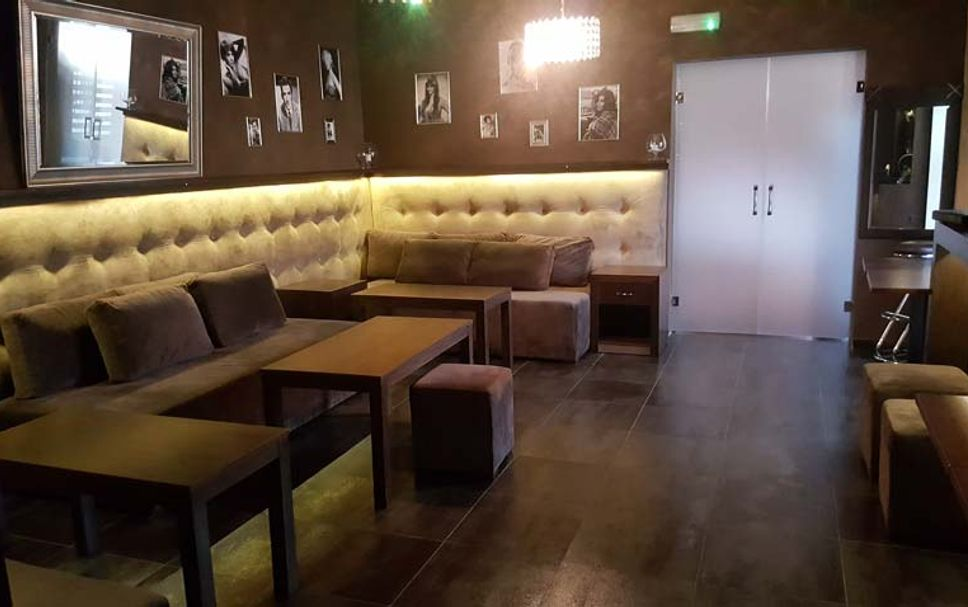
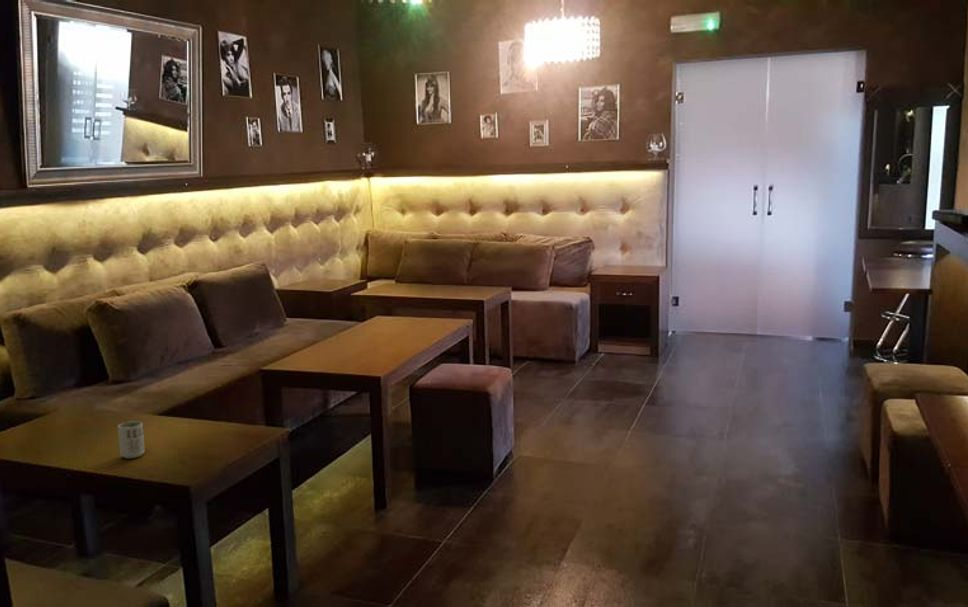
+ cup (131, 440)
